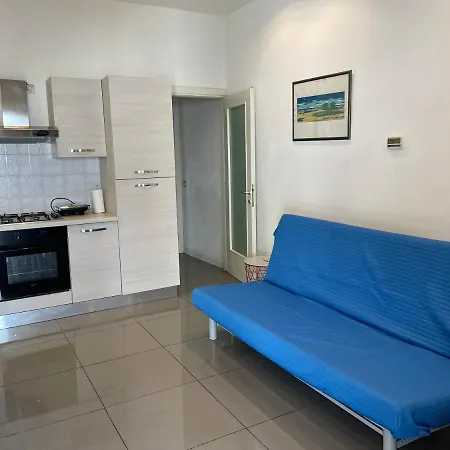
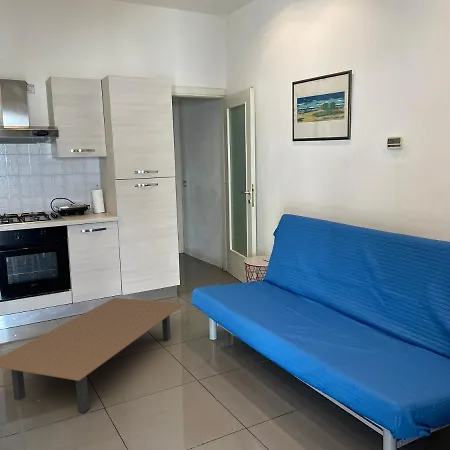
+ coffee table (102, 347)
